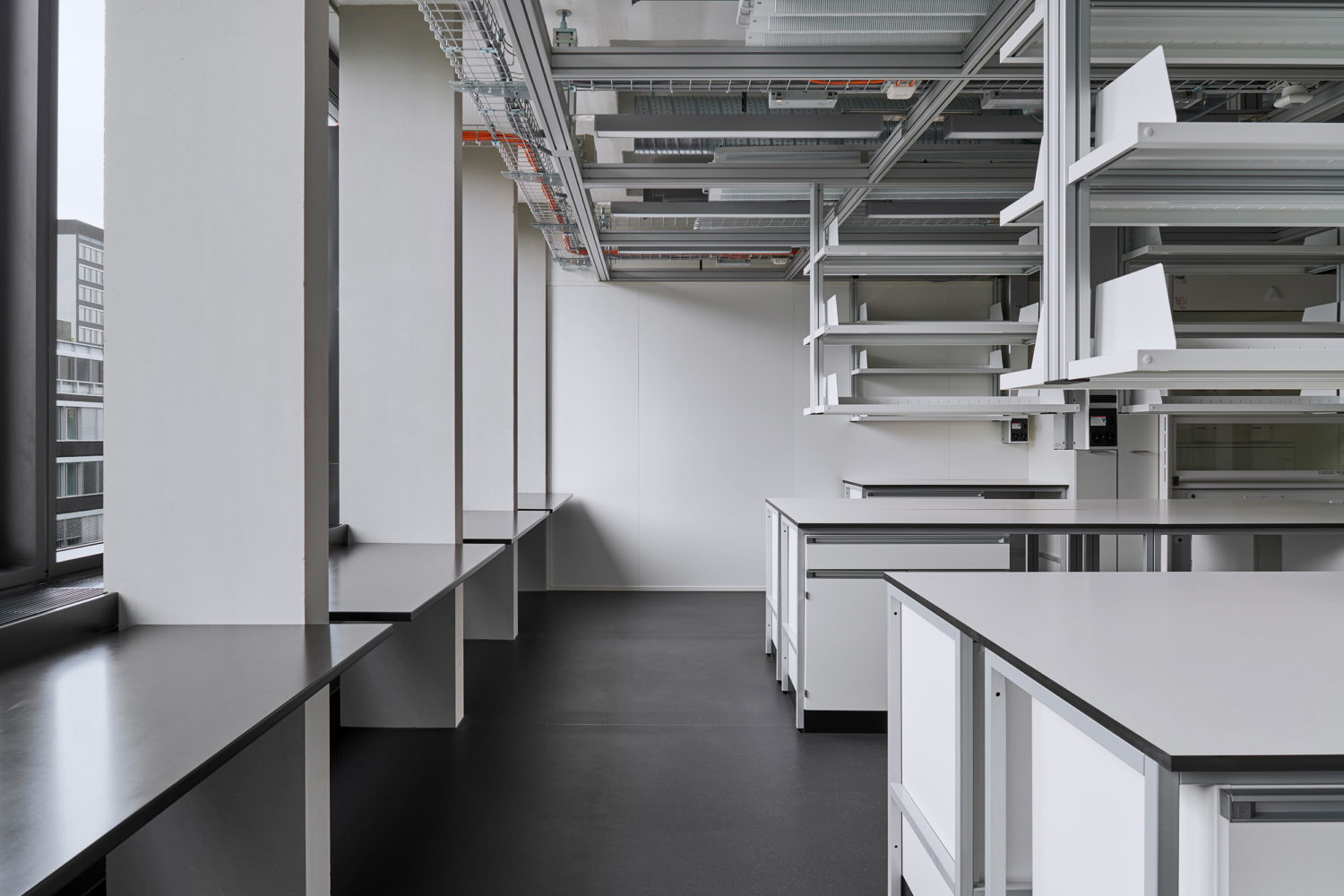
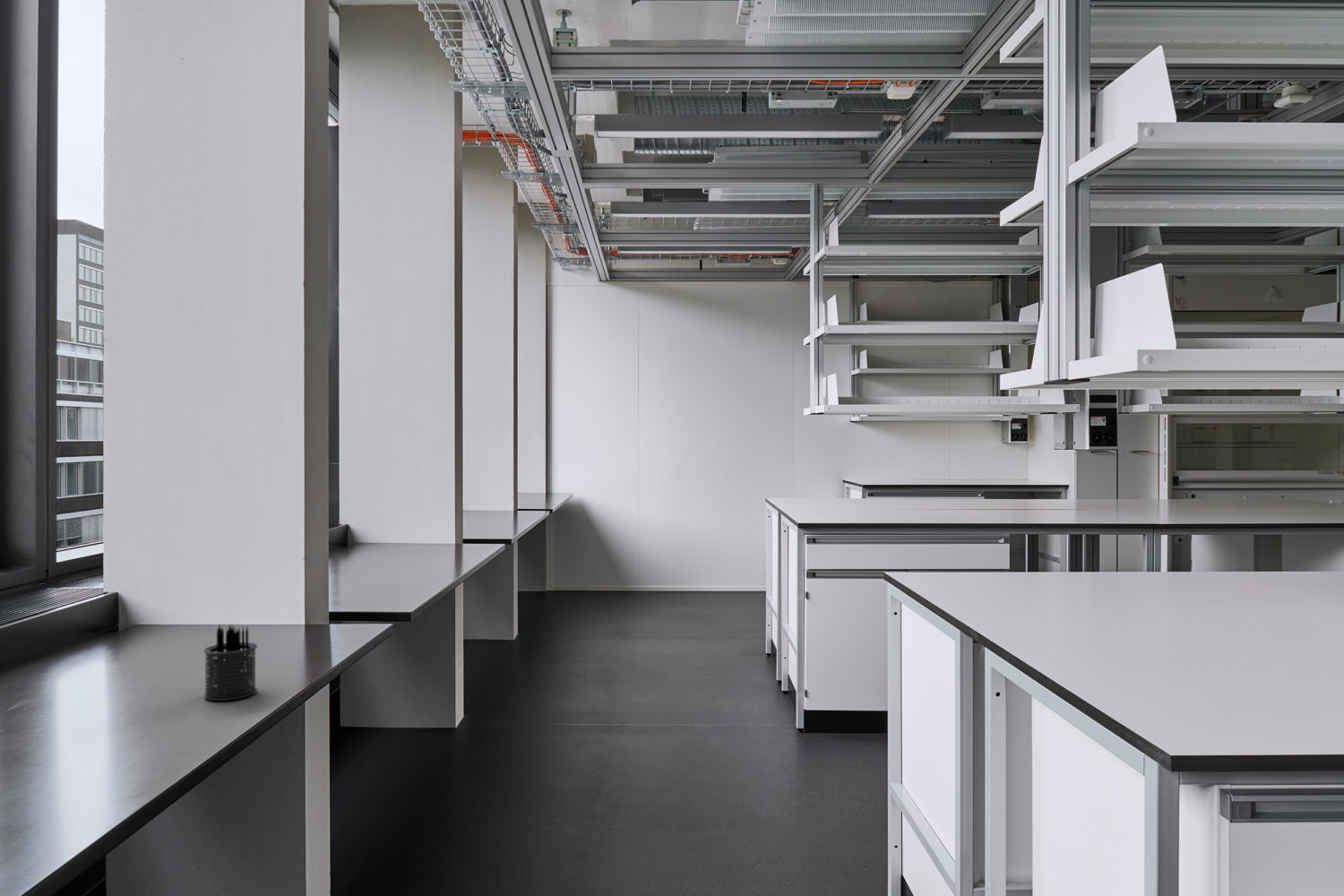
+ pen holder (230, 659)
